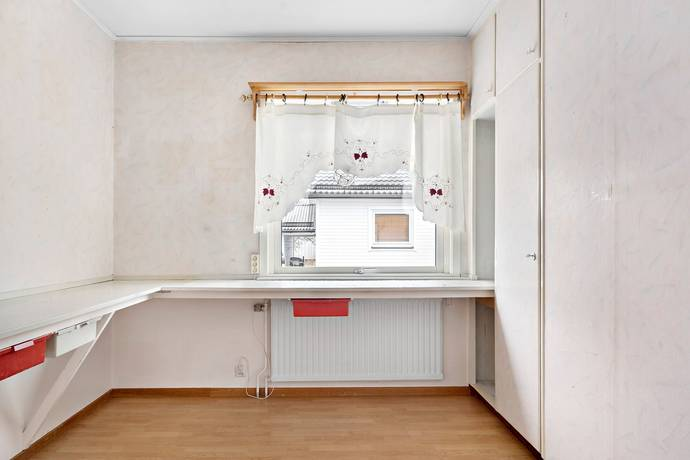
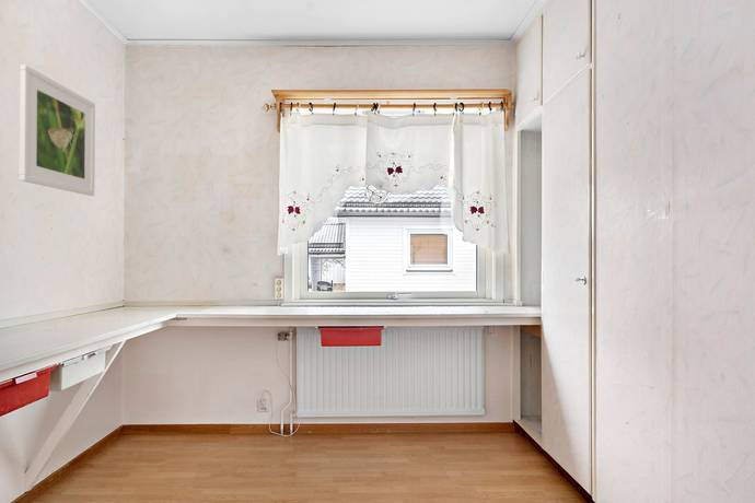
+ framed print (61, 137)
